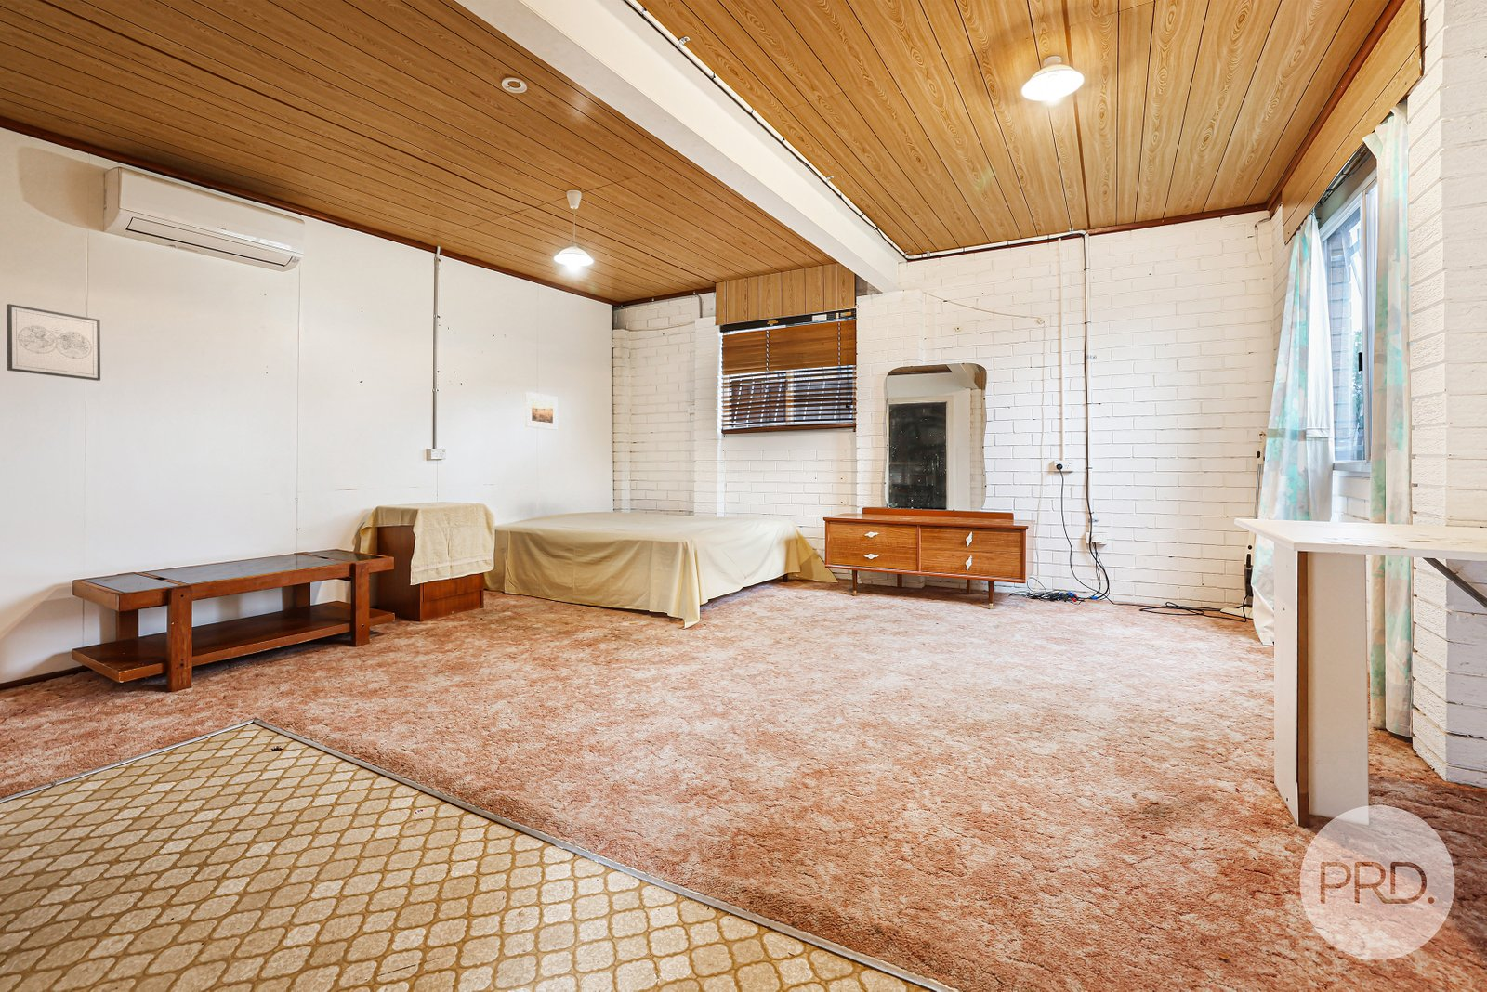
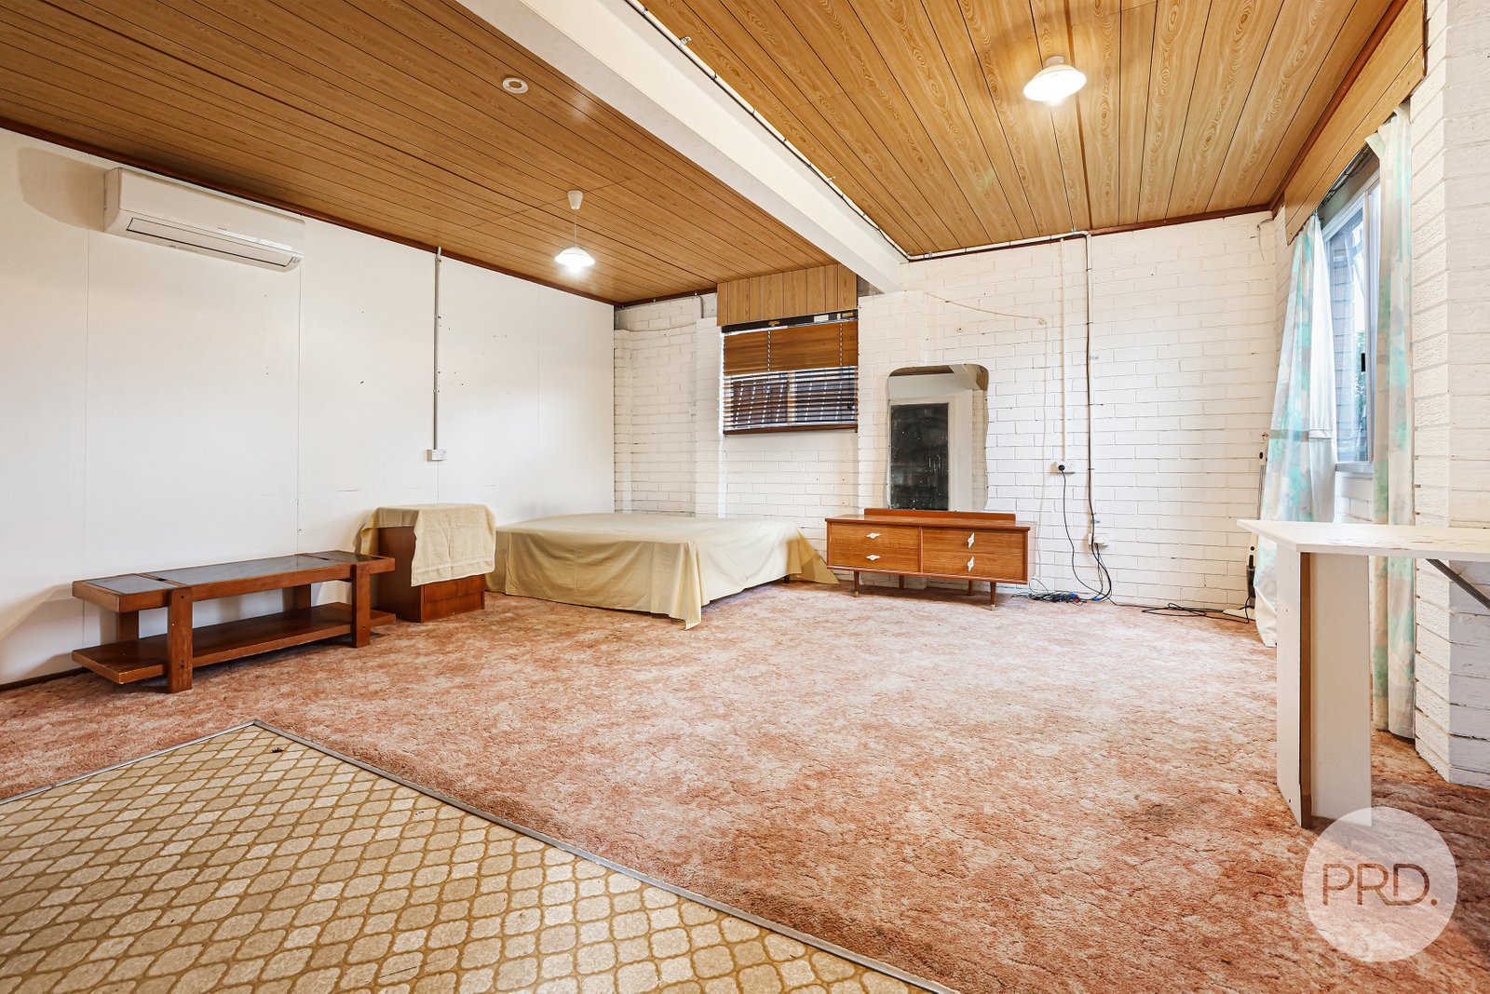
- wall art (55, 343)
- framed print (541, 411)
